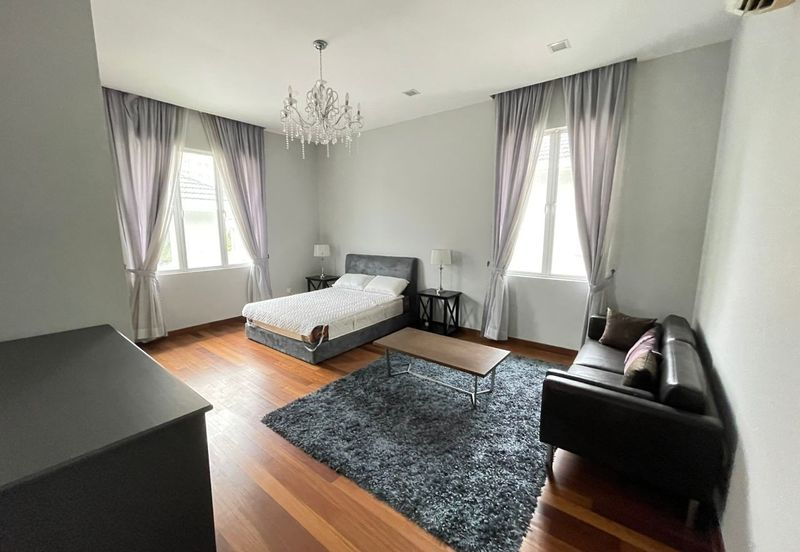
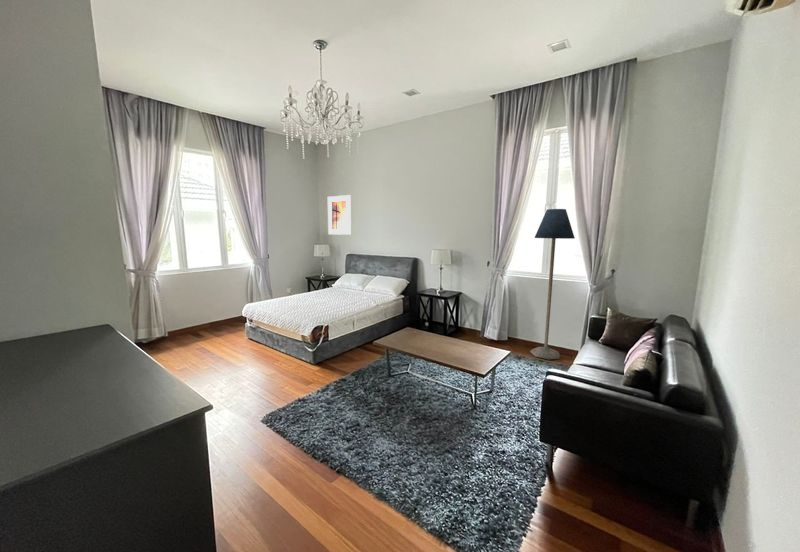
+ floor lamp (550, 283)
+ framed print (339, 215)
